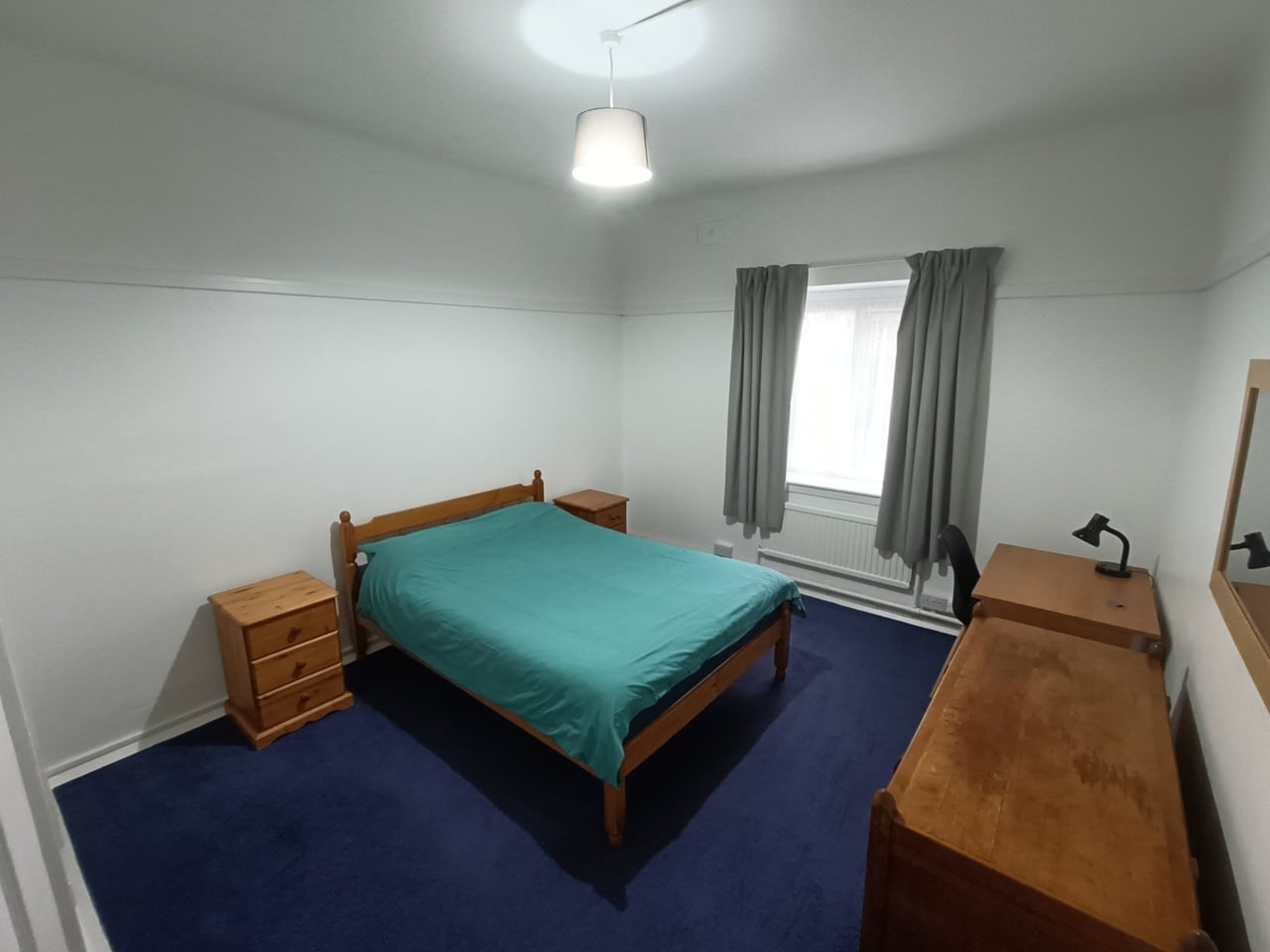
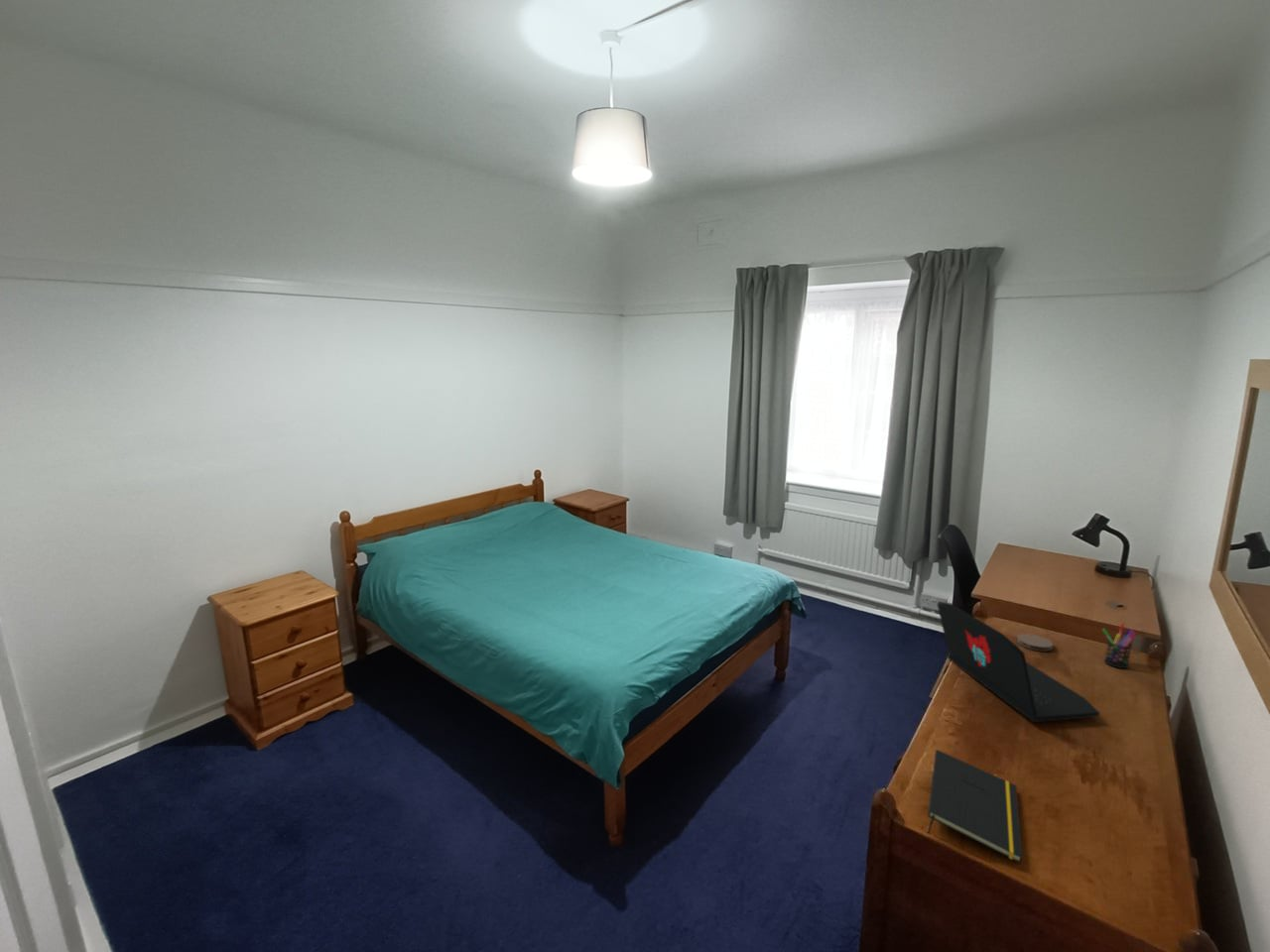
+ coaster (1034, 642)
+ notepad (973, 800)
+ laptop (1013, 652)
+ pen holder (1116, 644)
